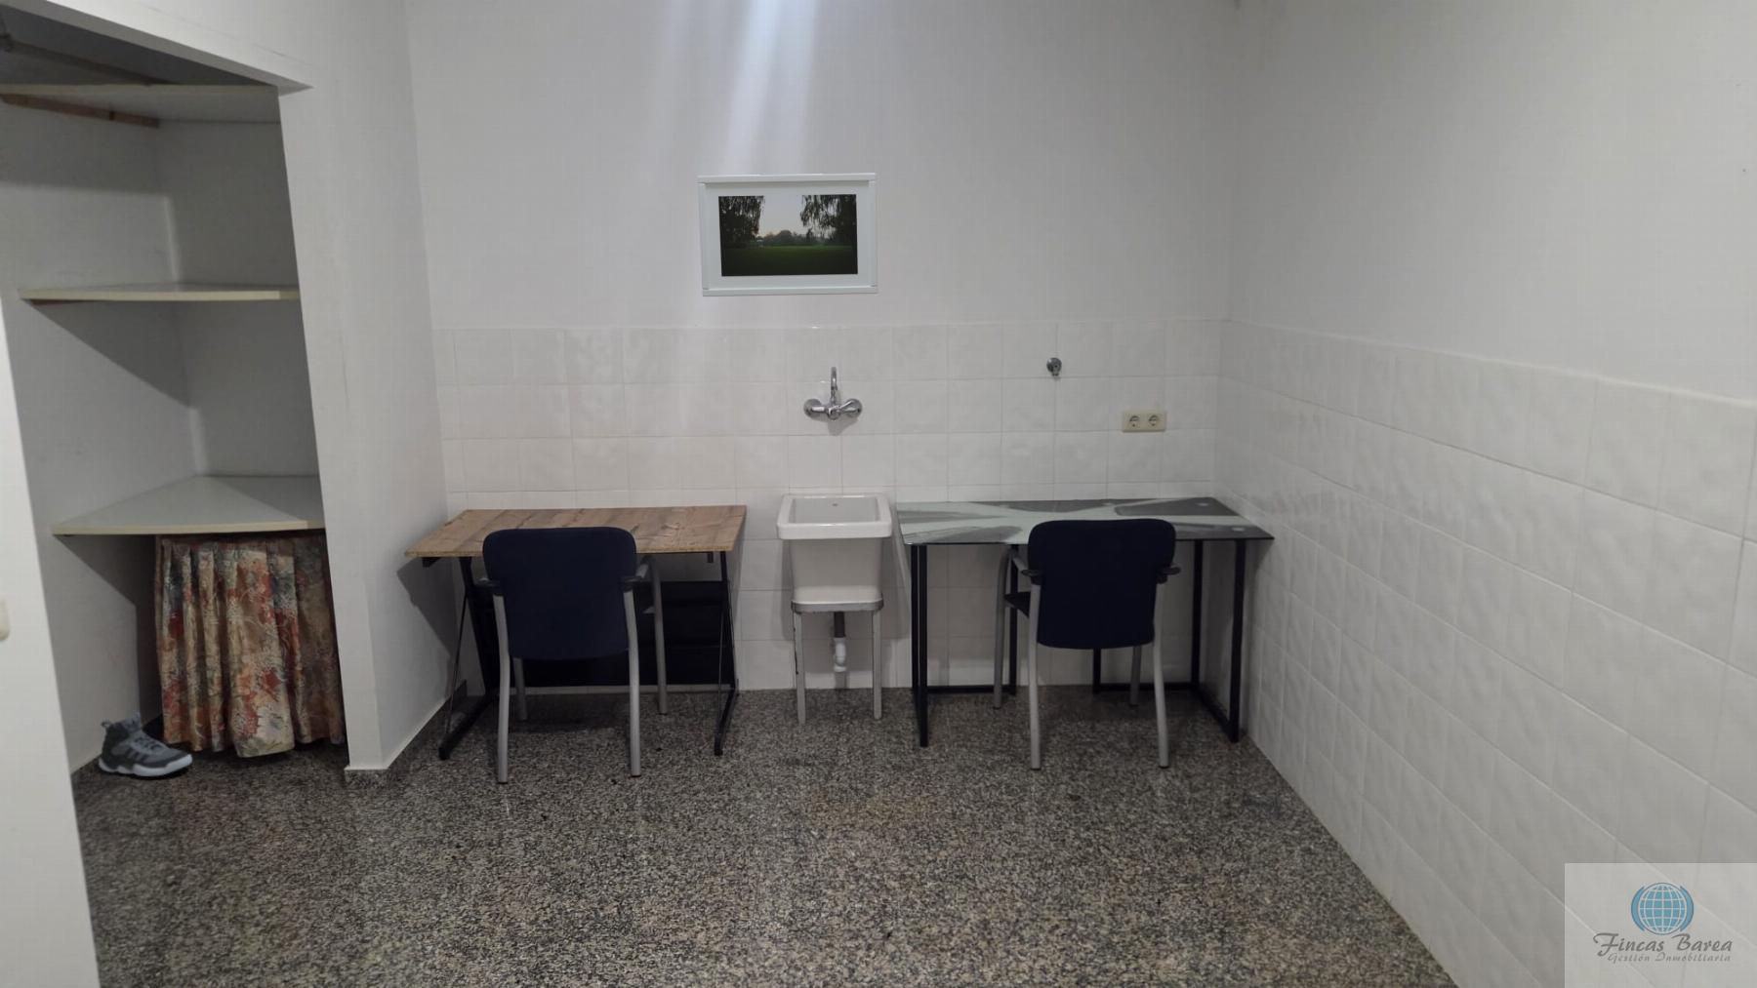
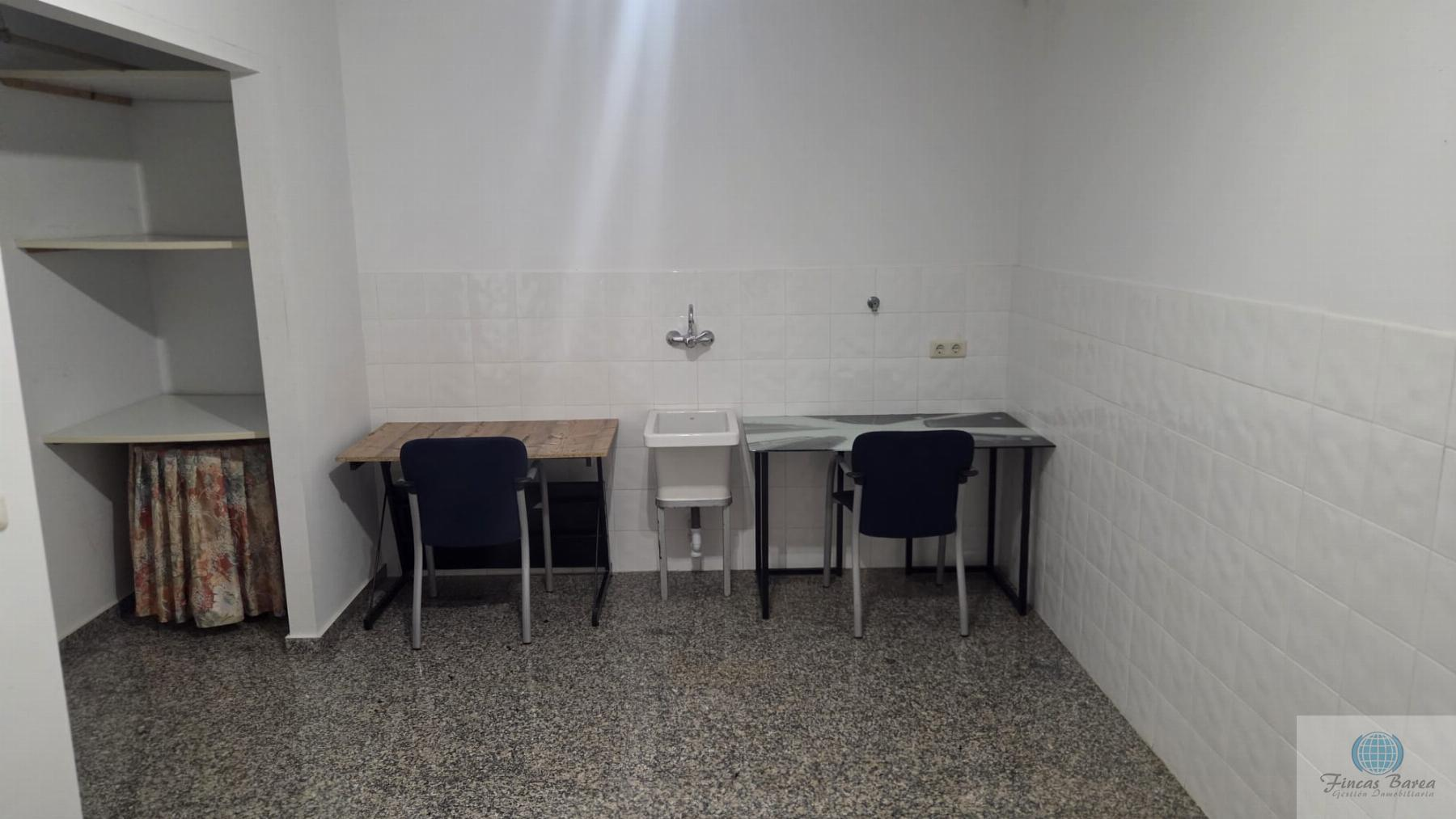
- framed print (789, 235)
- sneaker (141, 743)
